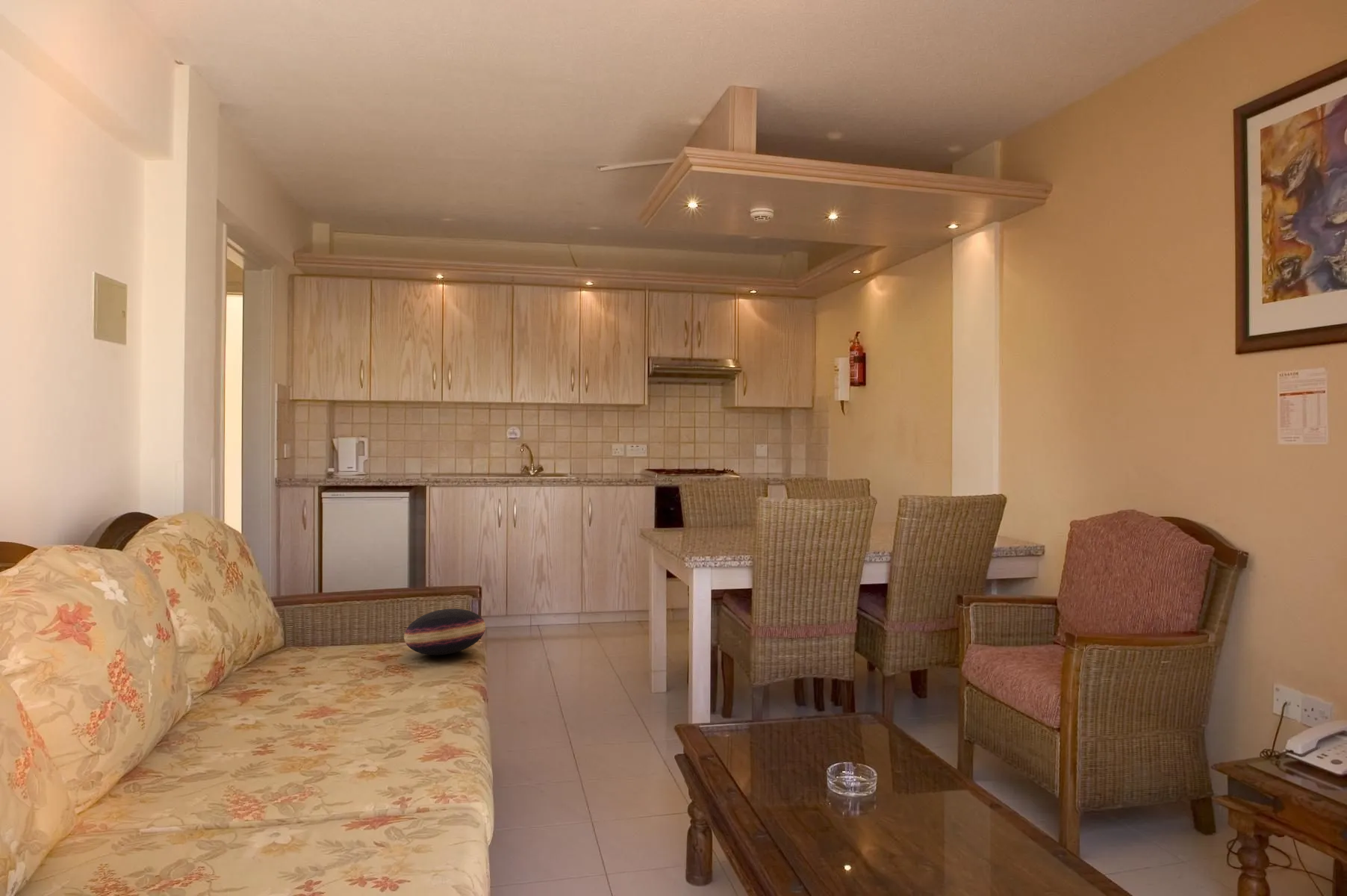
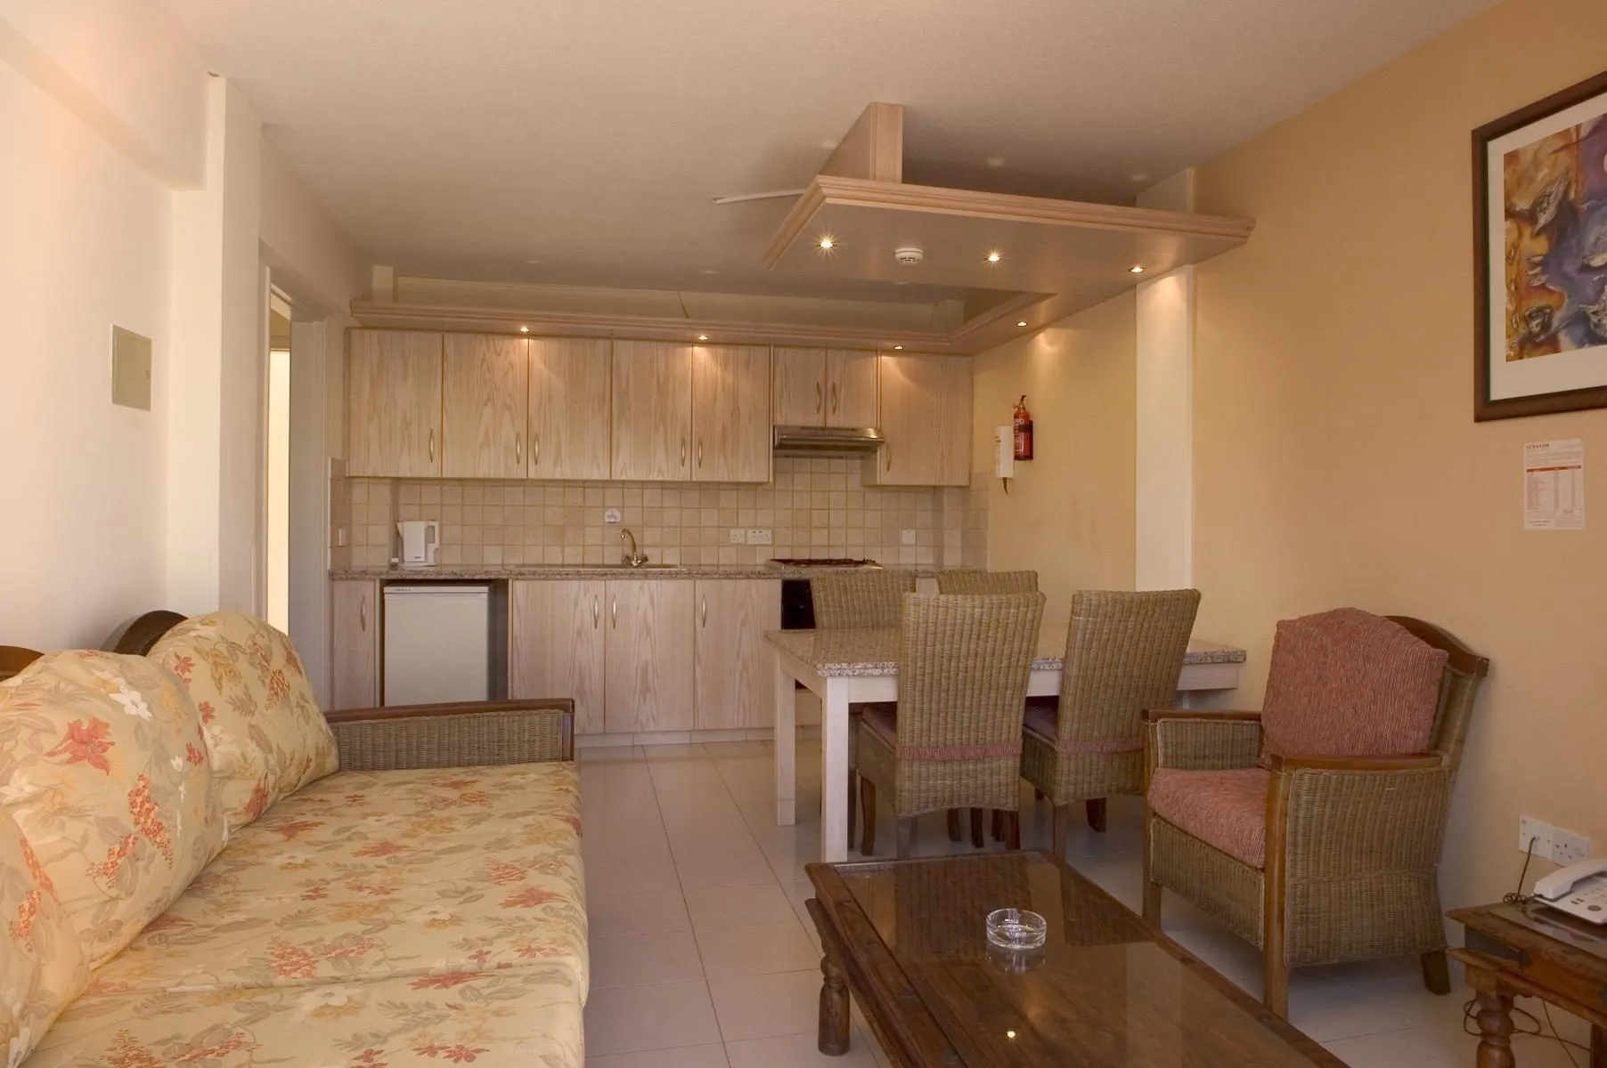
- cushion (445, 631)
